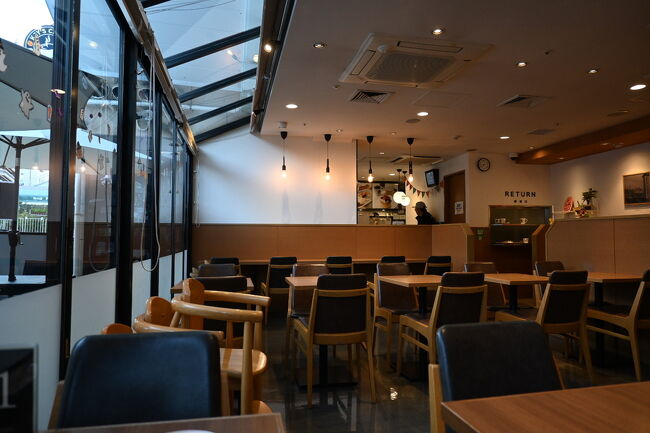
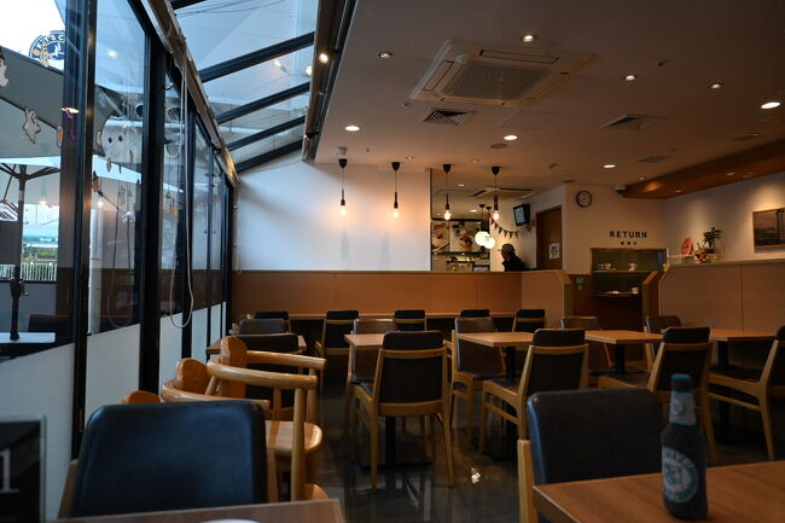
+ bottle (682, 443)
